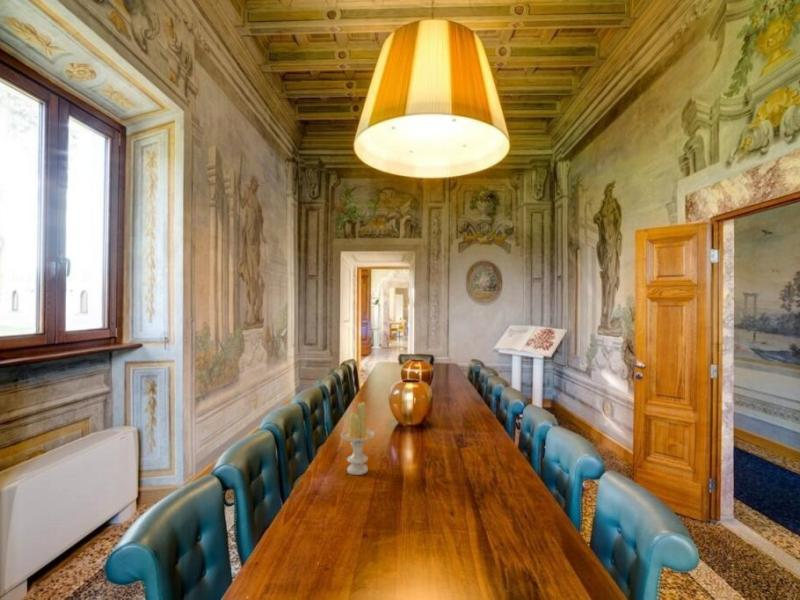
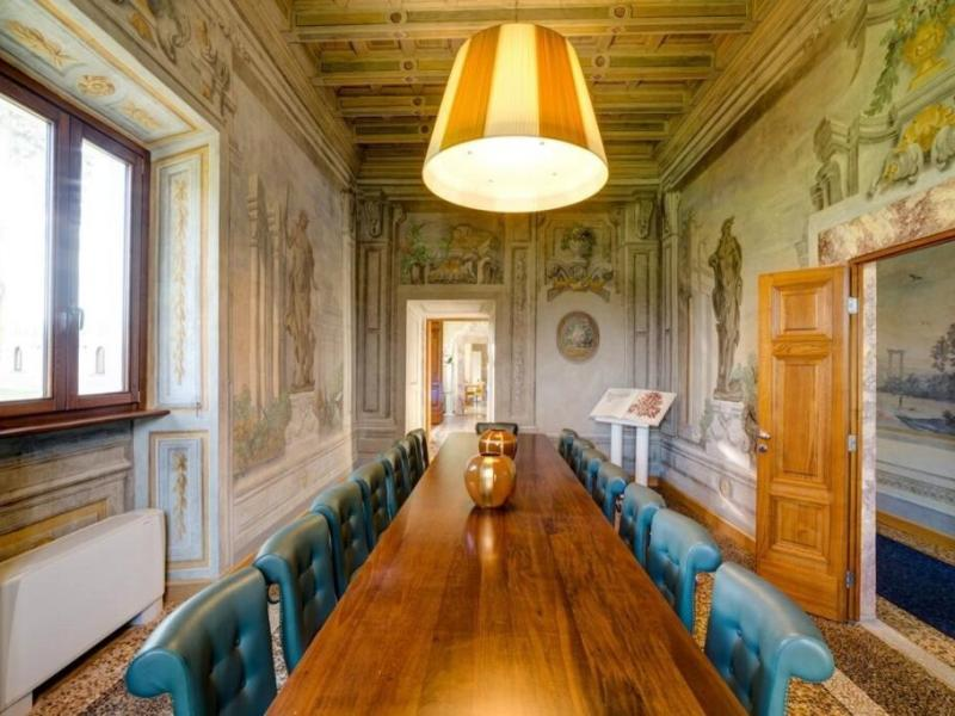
- candle (357, 436)
